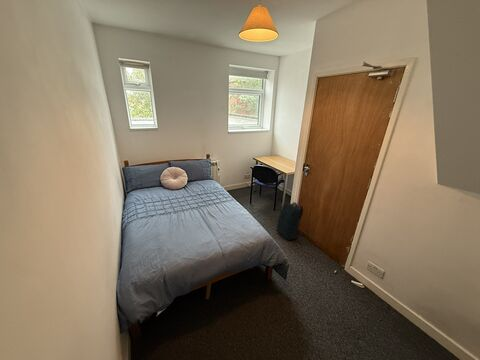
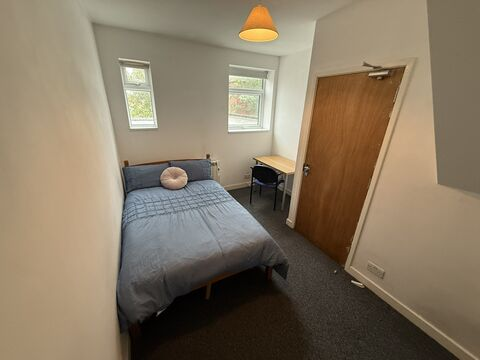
- backpack (291, 219)
